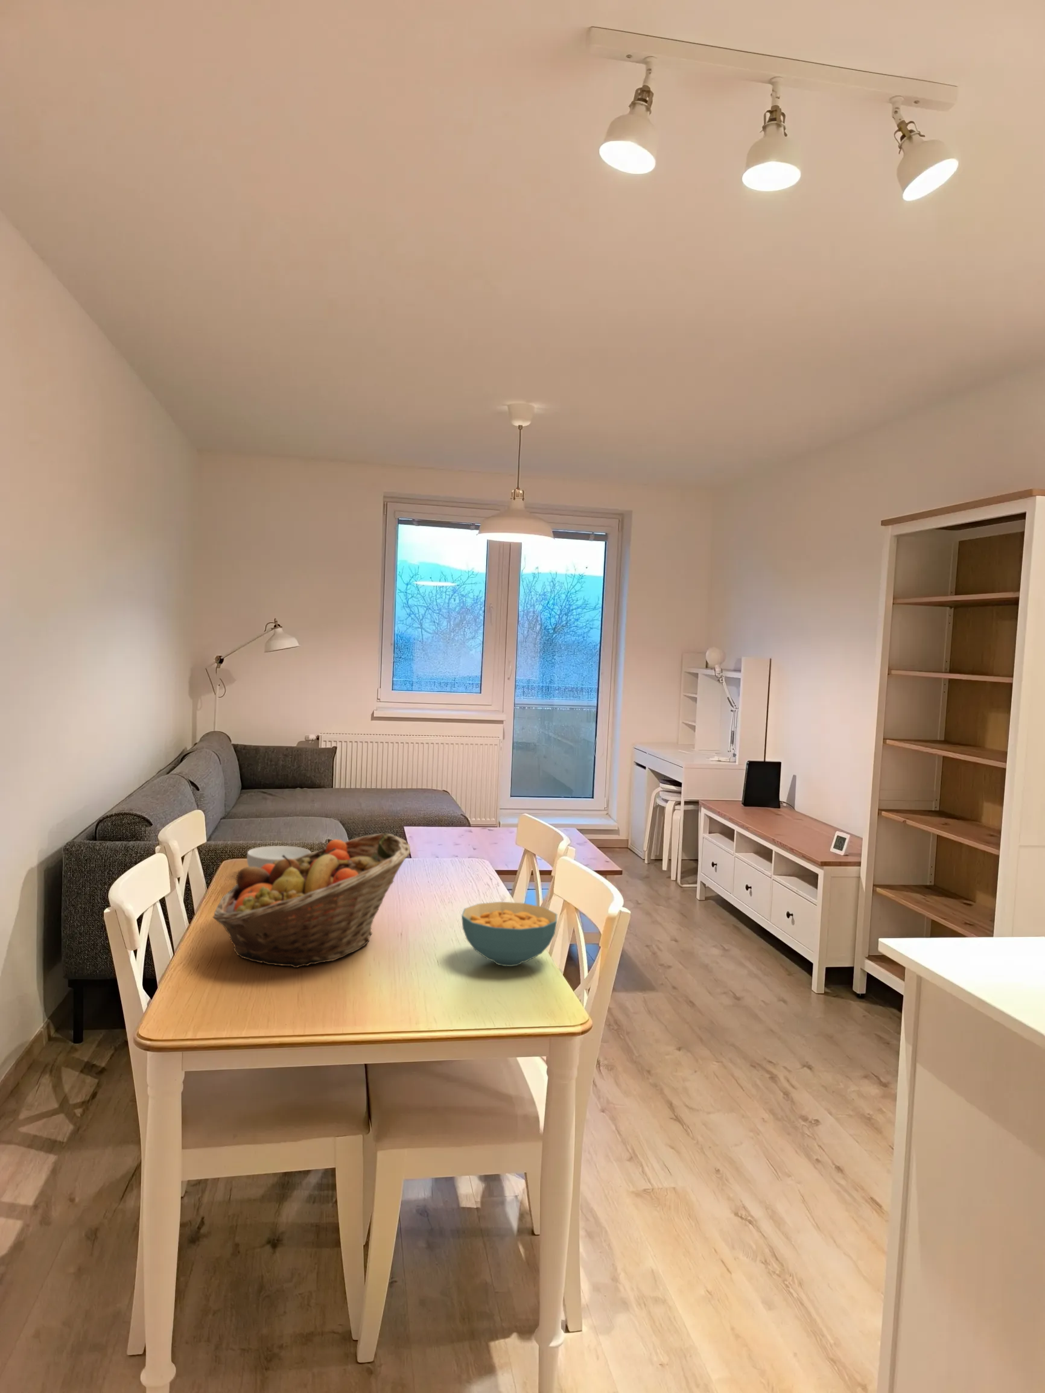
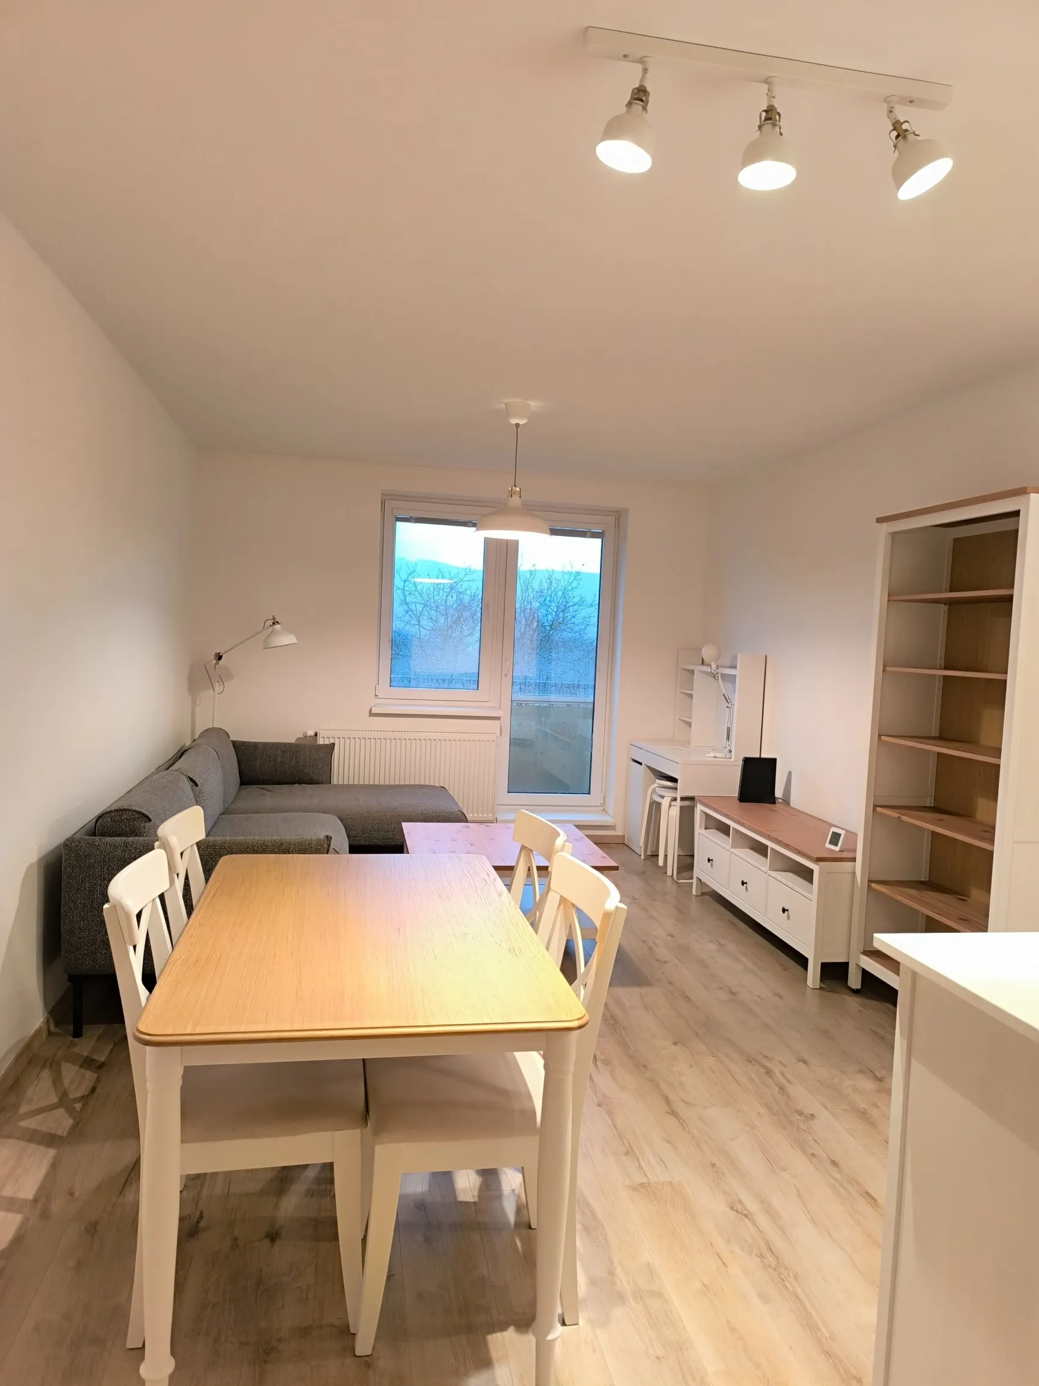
- cereal bowl (508, 939)
- fruit basket (314, 891)
- cereal bowl (279, 860)
